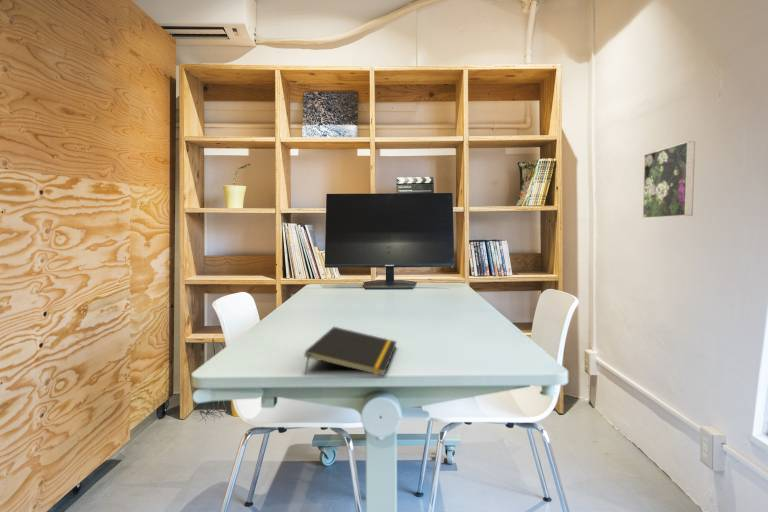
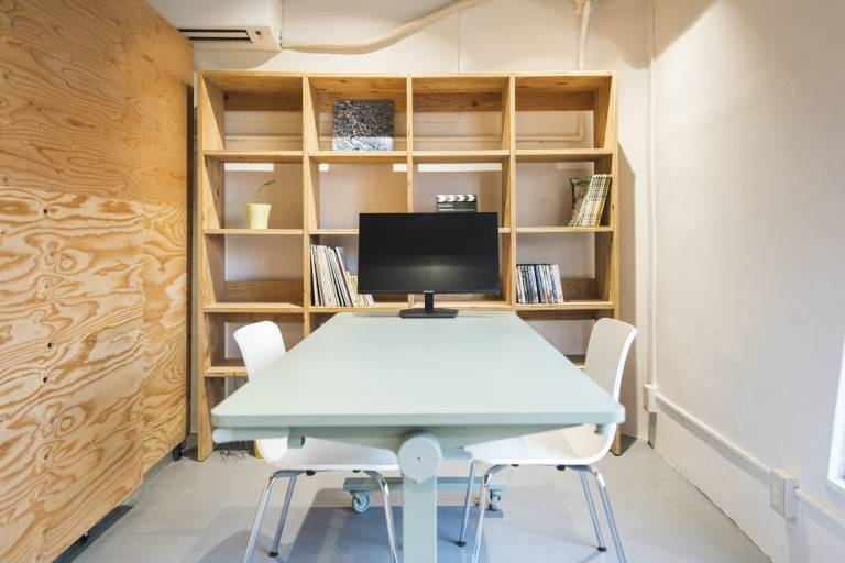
- notepad (355, 348)
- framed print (666, 183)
